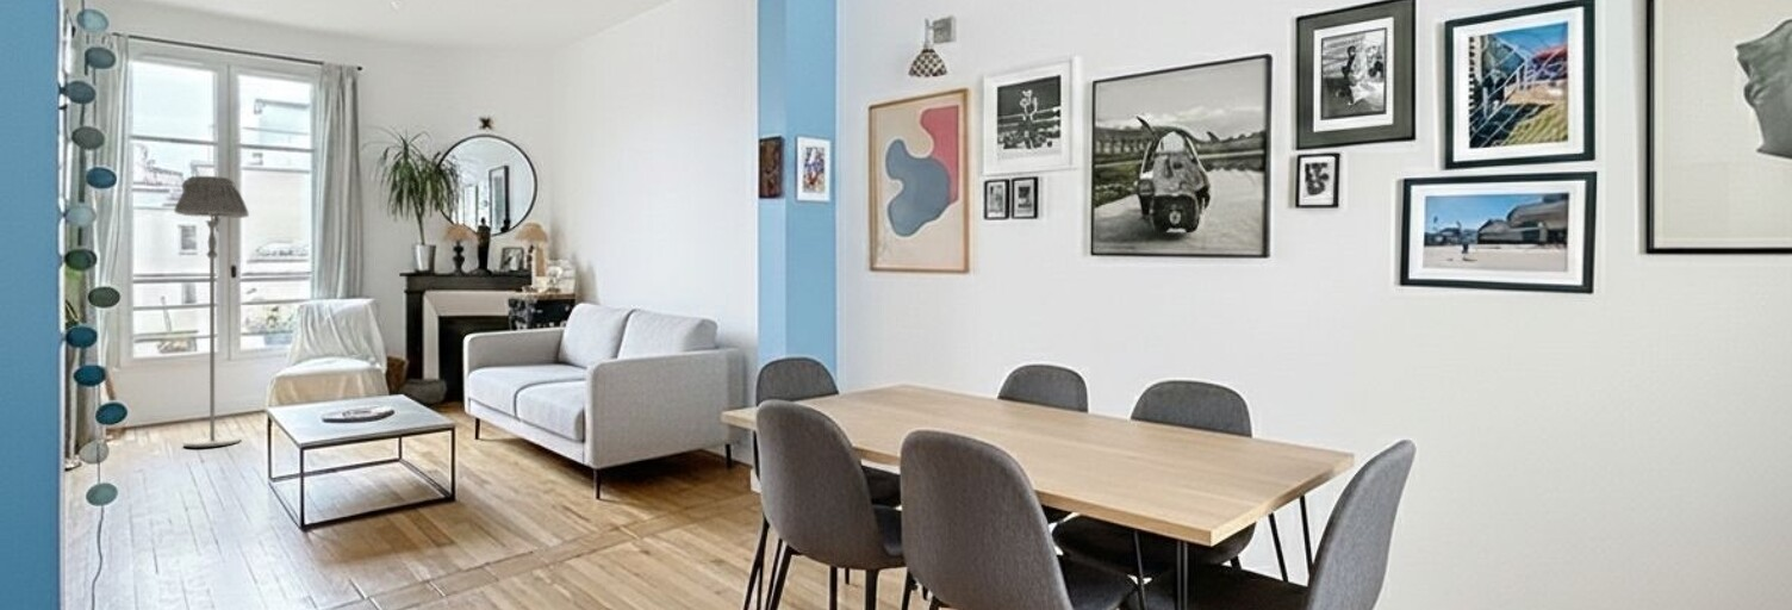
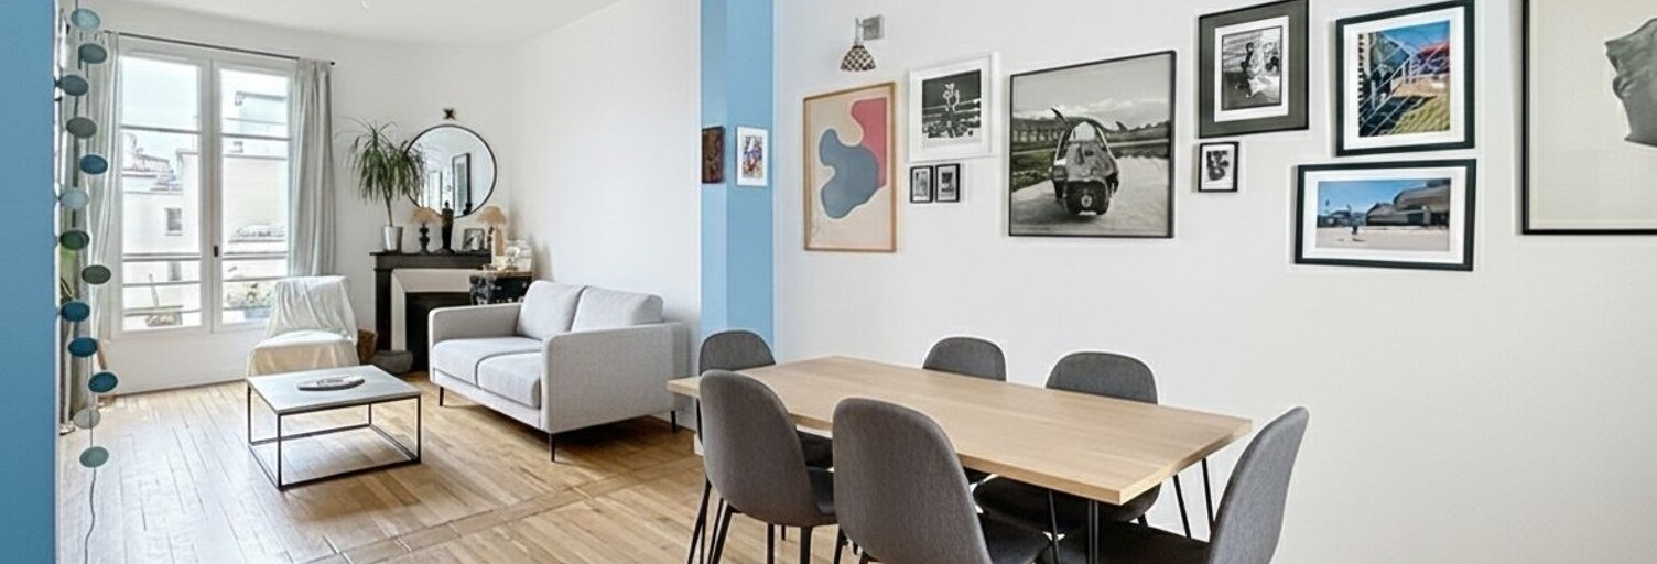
- floor lamp (212, 310)
